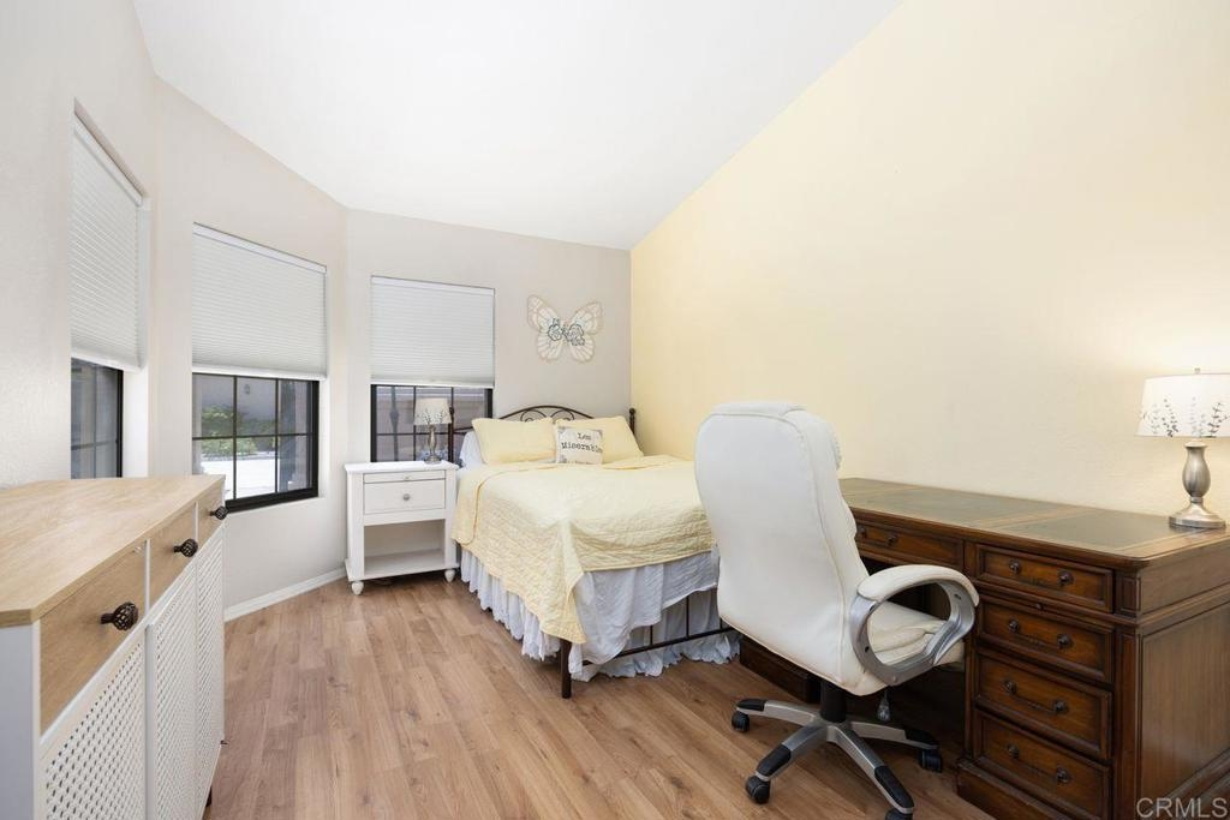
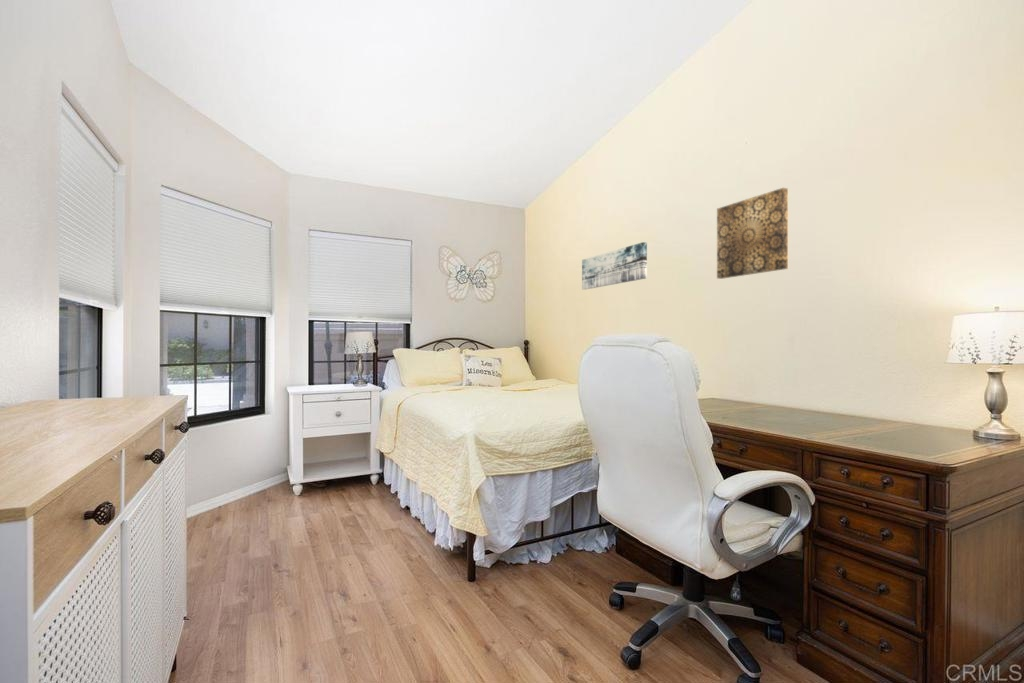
+ wall art (611, 268)
+ wall art (750, 236)
